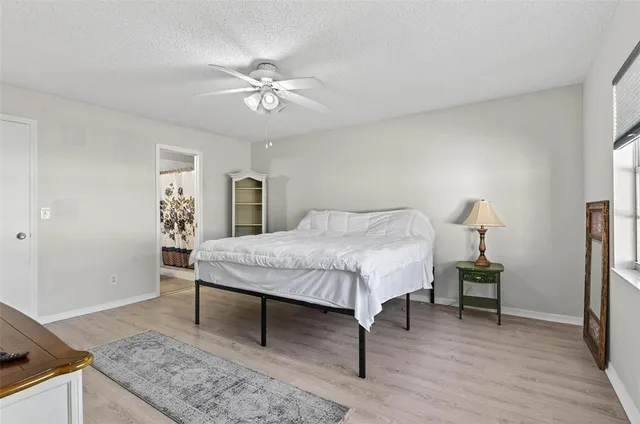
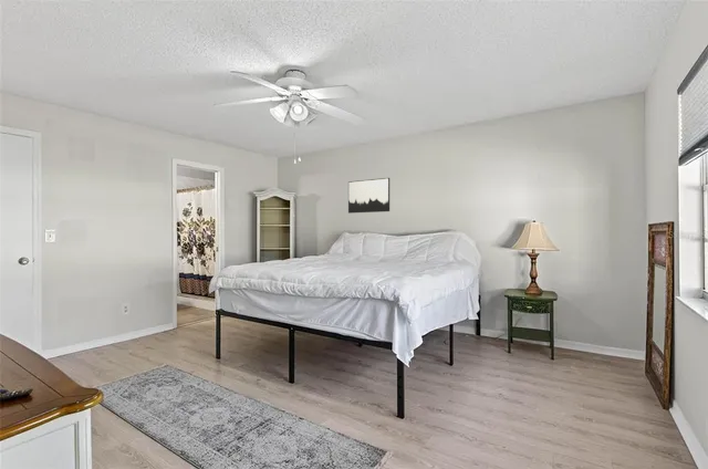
+ wall art (367, 196)
